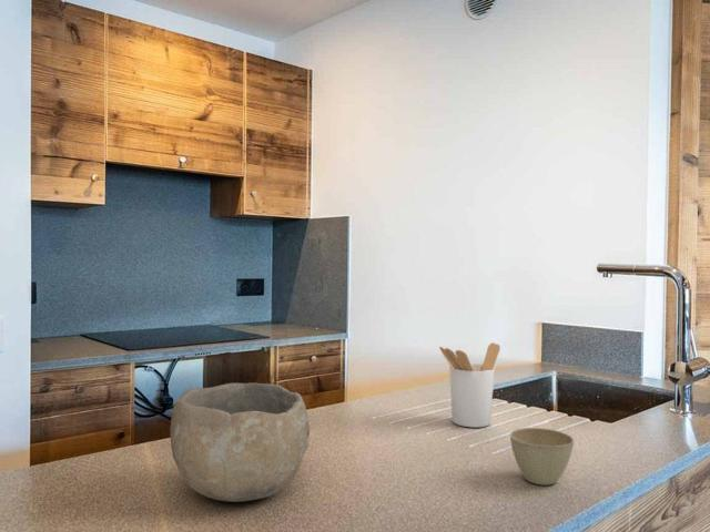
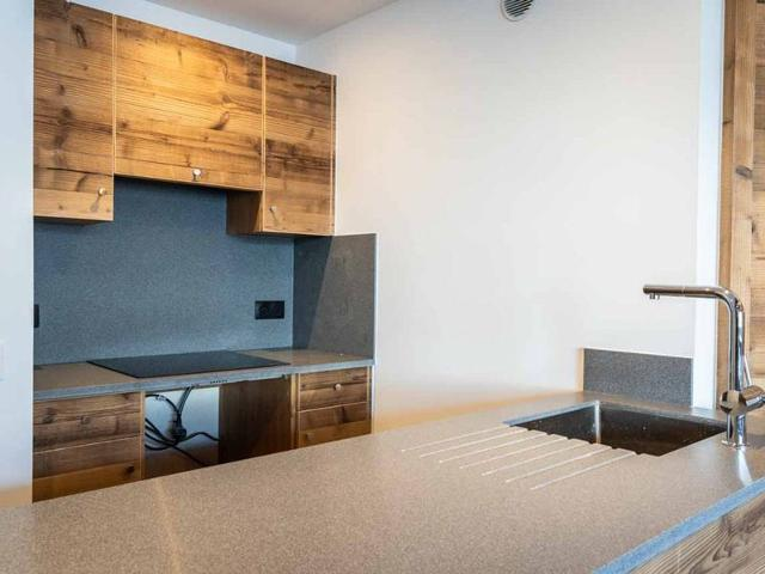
- flower pot (540, 458)
- bowl (240, 442)
- utensil holder (466, 382)
